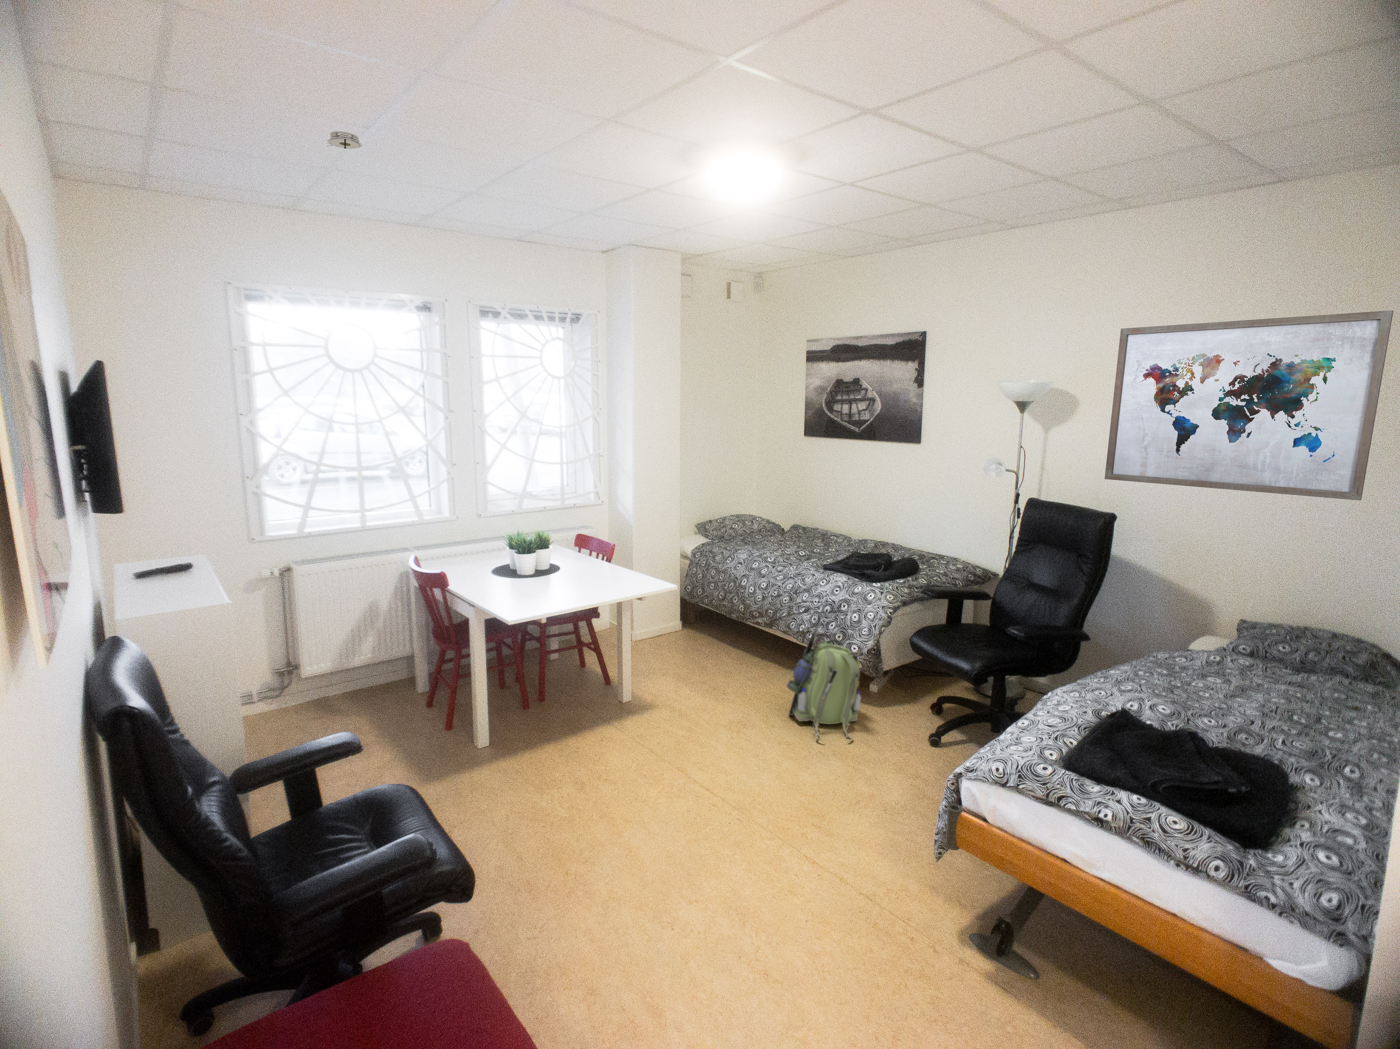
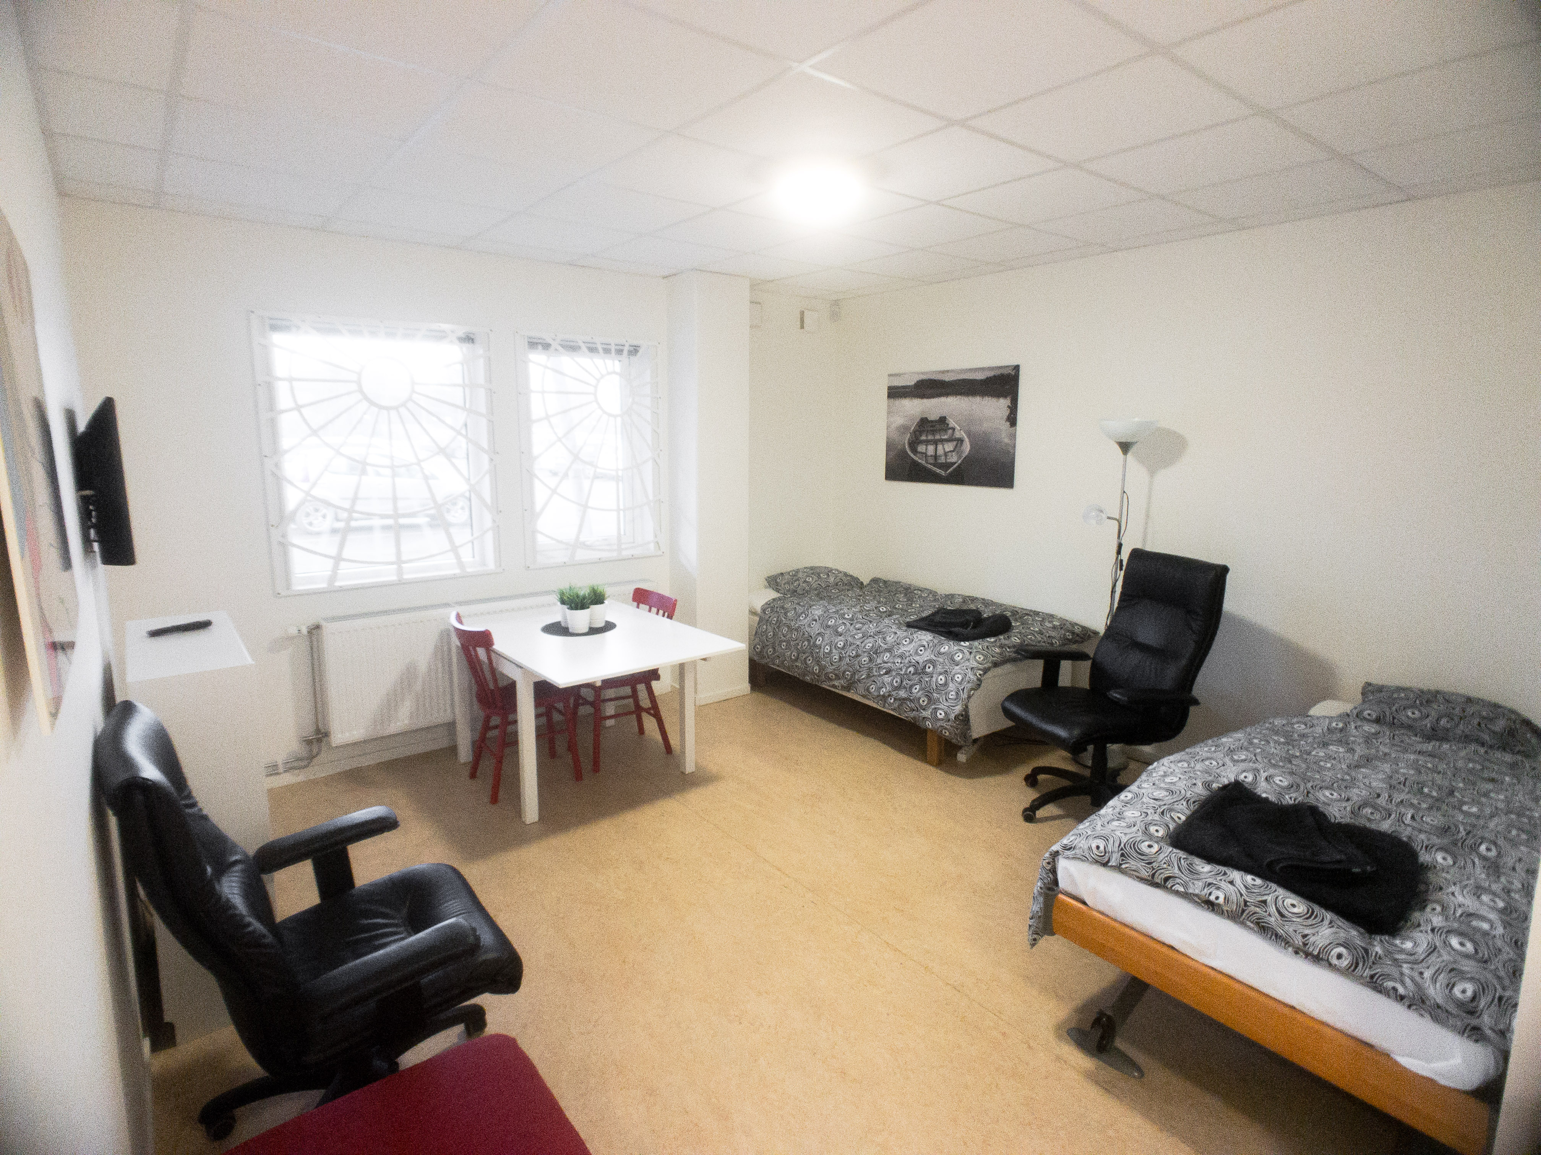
- smoke detector (344, 140)
- backpack (826, 674)
- wall art (1229, 405)
